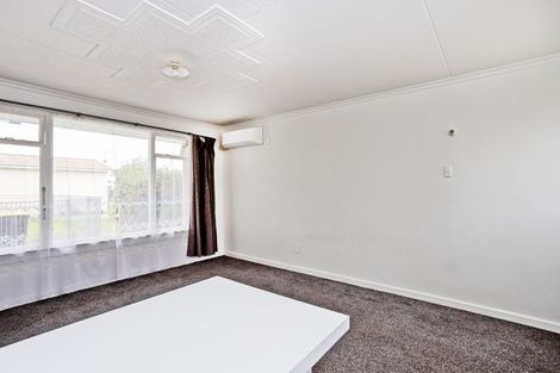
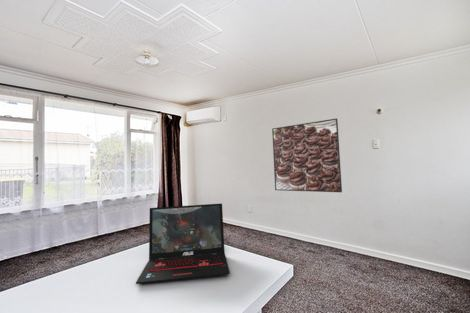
+ laptop (185, 238)
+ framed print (303, 157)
